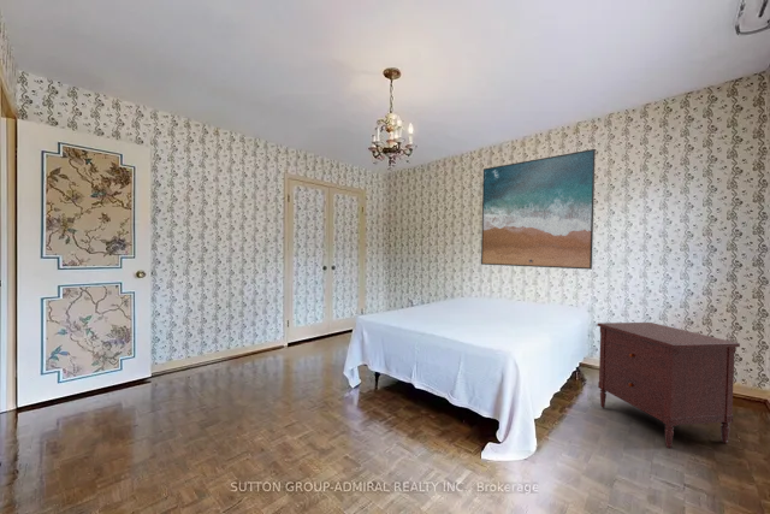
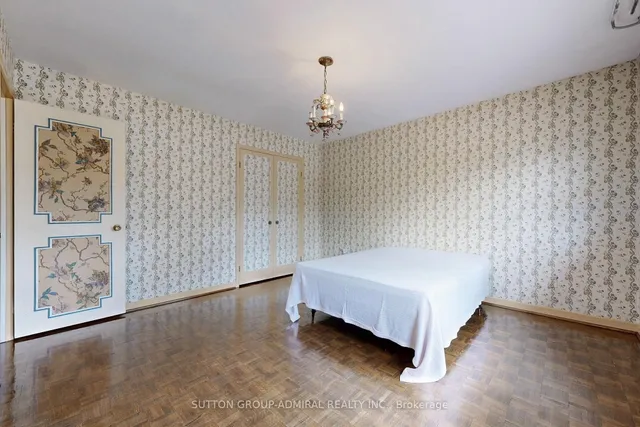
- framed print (531, 213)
- dresser (658, 377)
